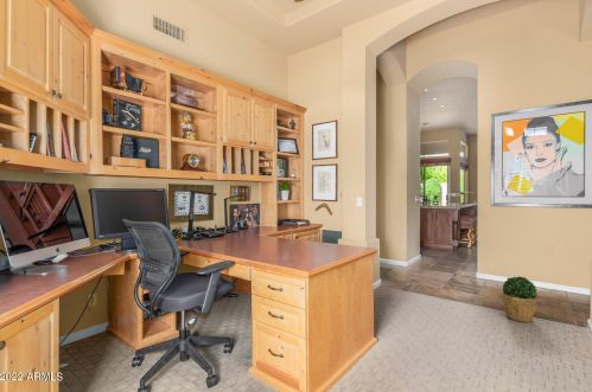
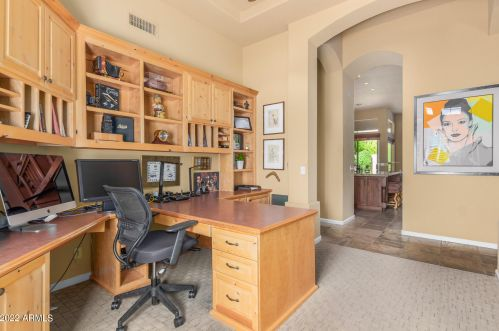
- potted plant (518, 297)
